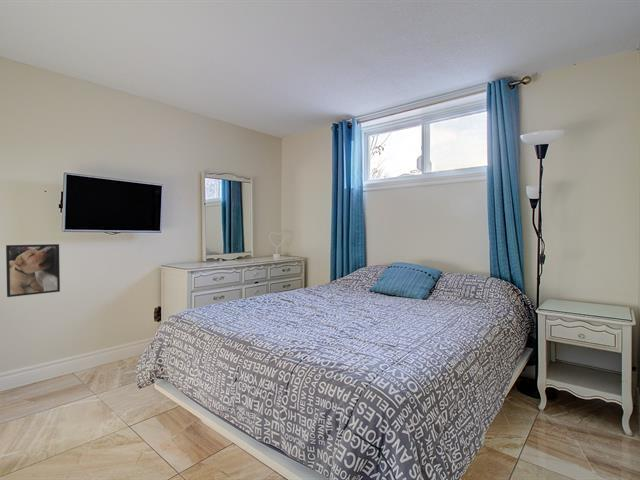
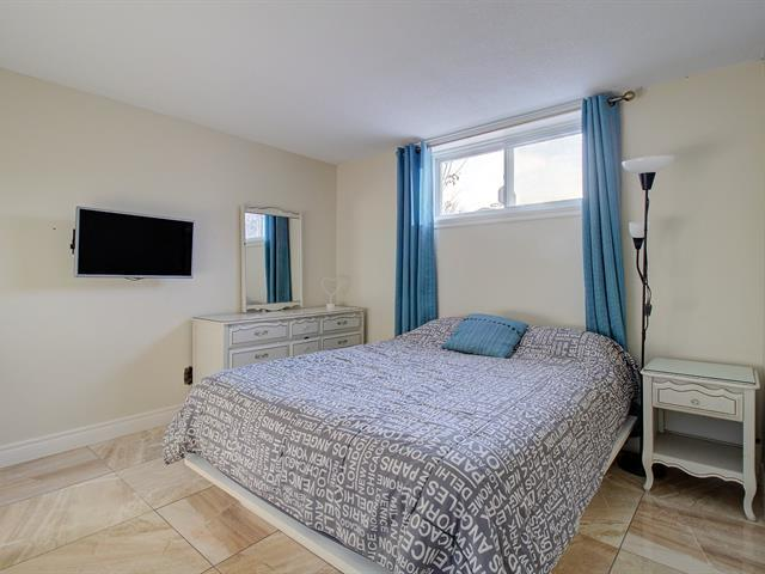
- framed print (34, 269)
